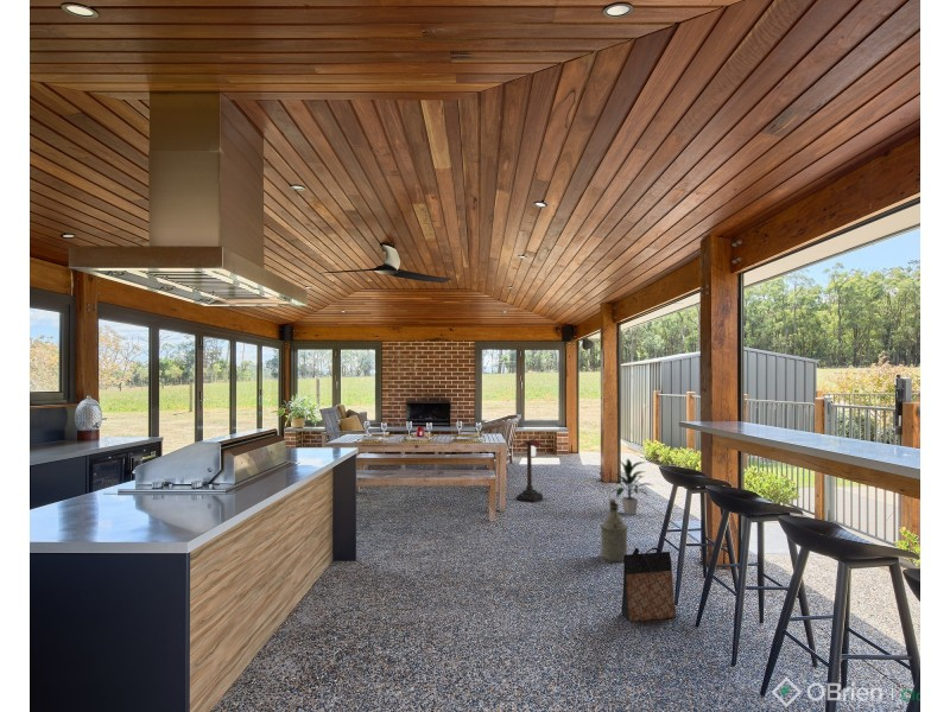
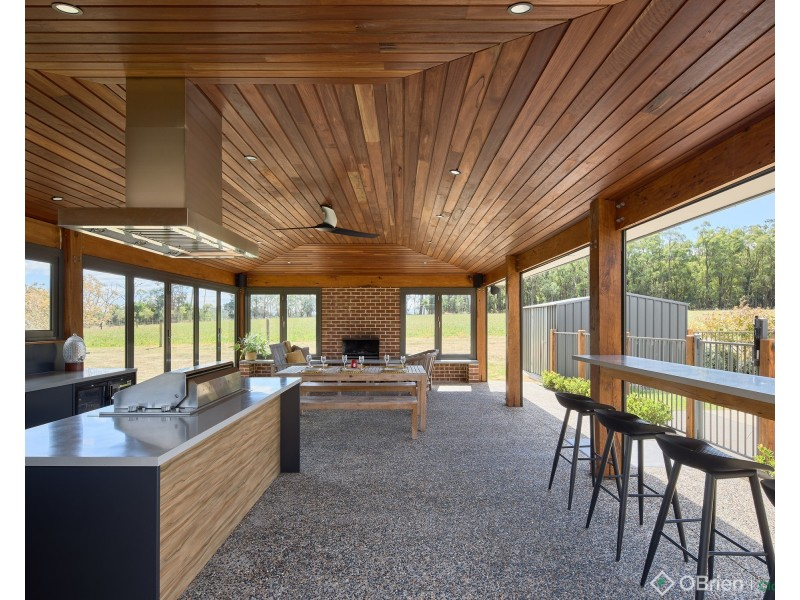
- indoor plant (629, 484)
- watering can (614, 529)
- lantern (530, 469)
- bag (647, 580)
